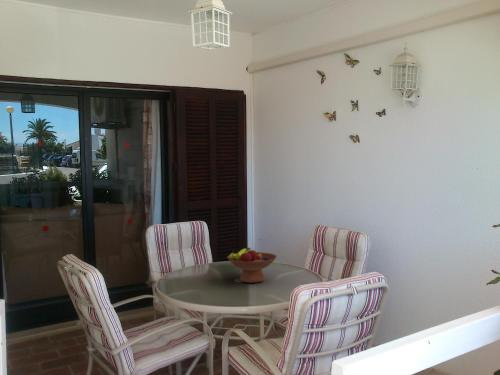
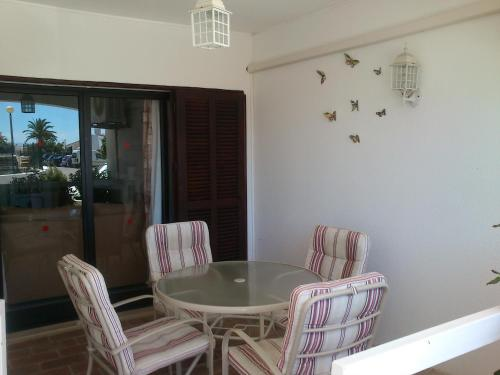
- fruit bowl (252, 263)
